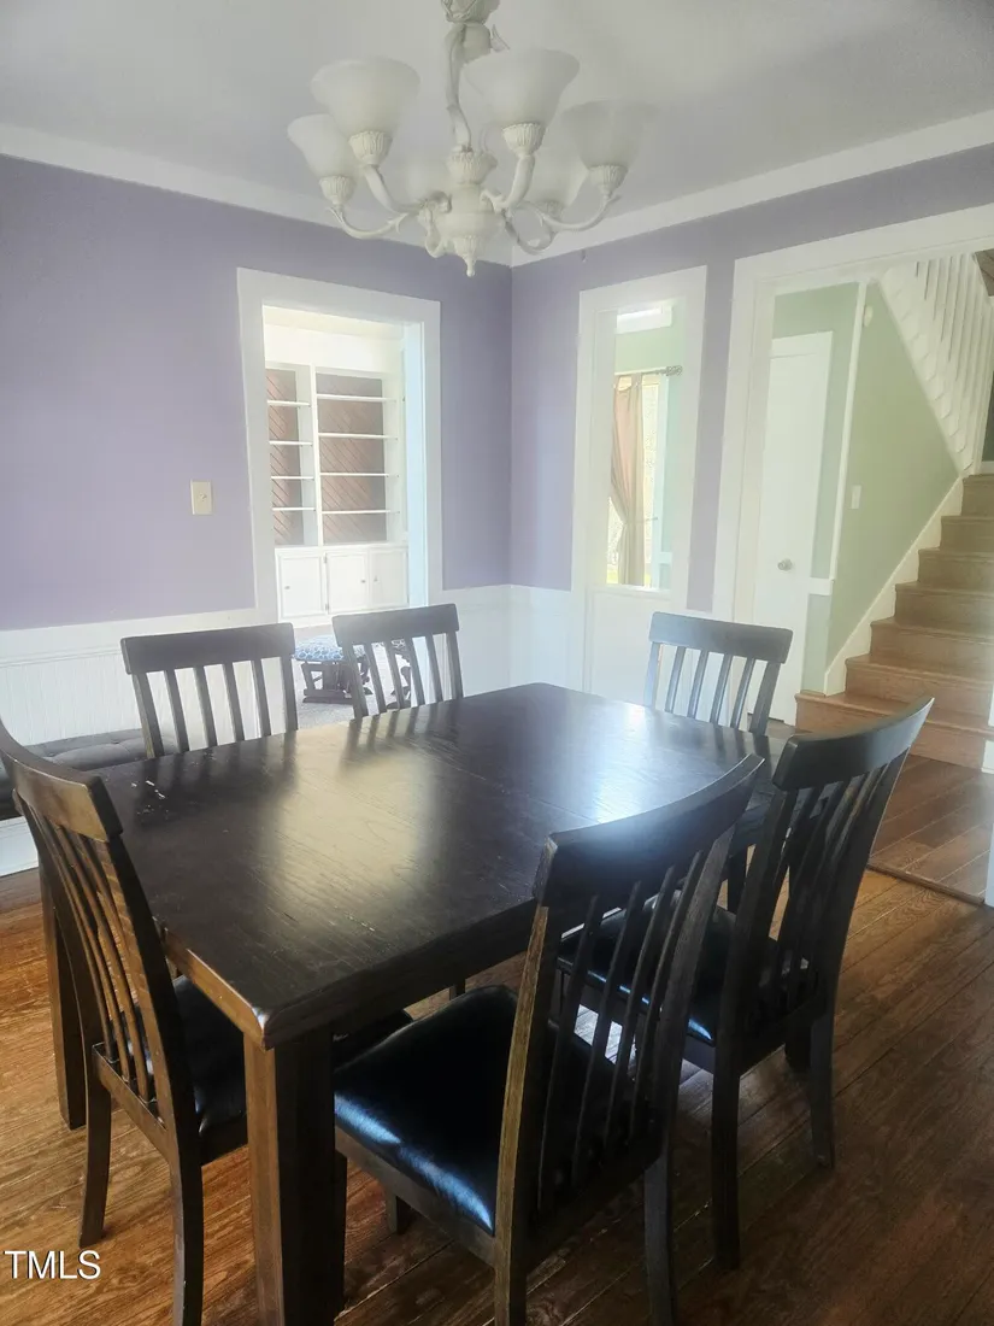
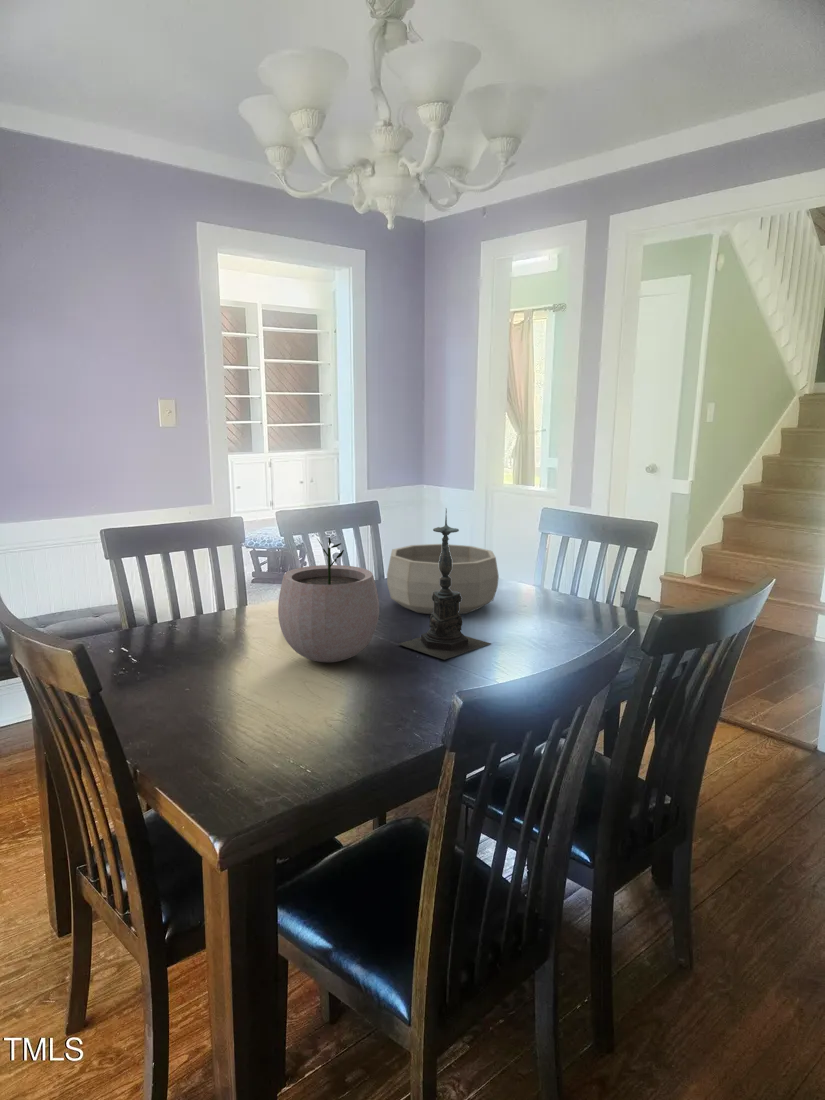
+ decorative bowl (441, 576)
+ candle holder (446, 577)
+ plant pot (328, 597)
